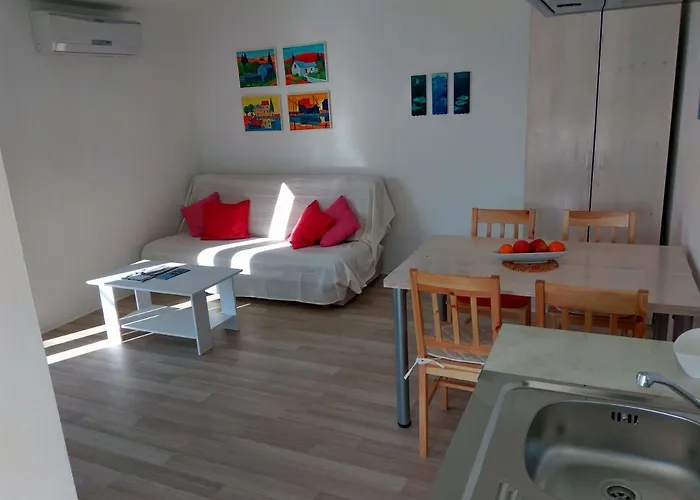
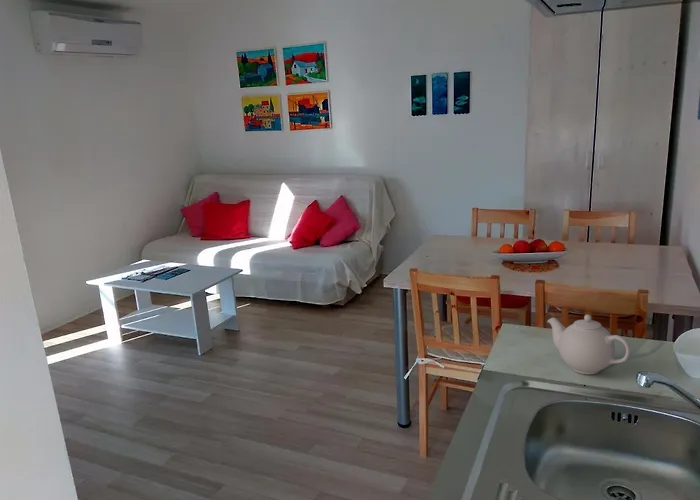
+ teapot (586, 341)
